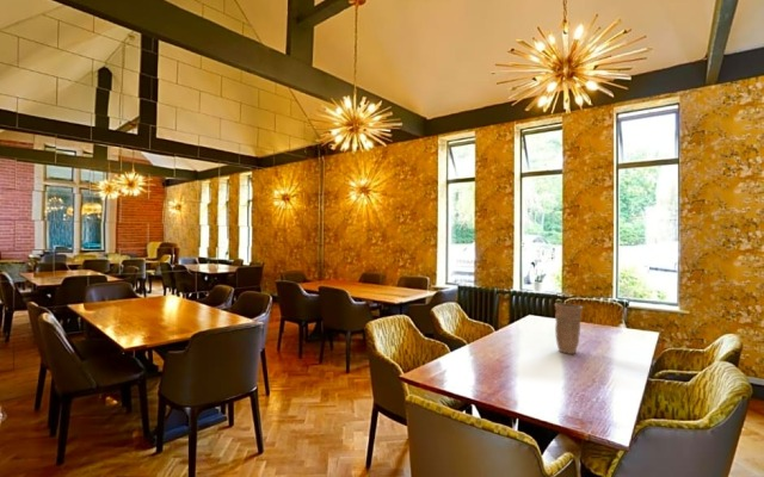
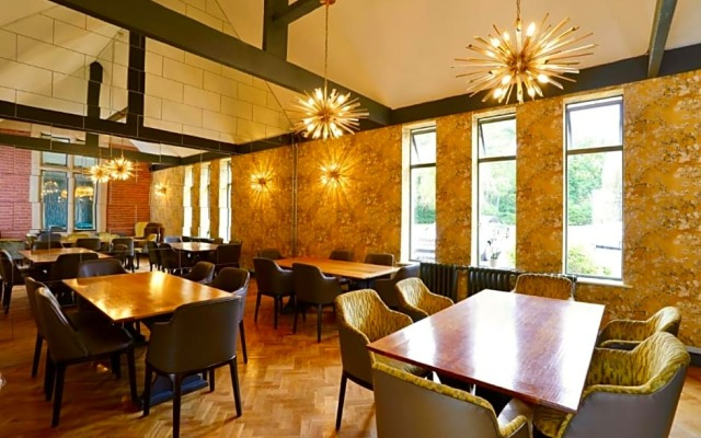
- vase (567, 328)
